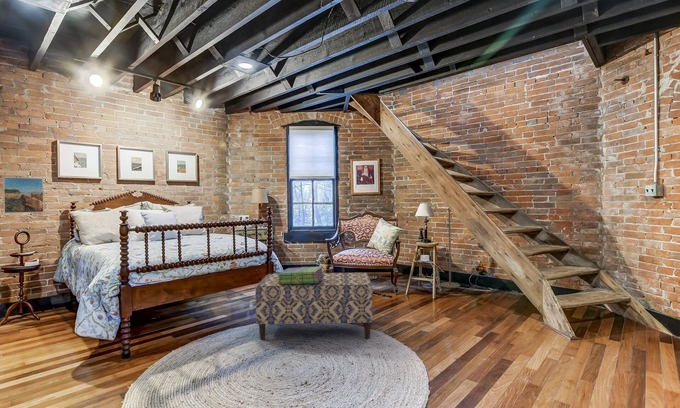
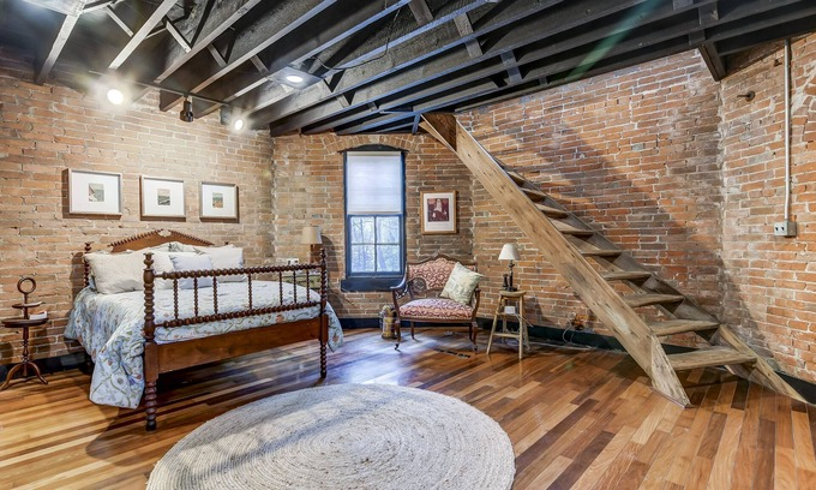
- floor lamp (449, 232)
- bench (316, 304)
- stack of books (301, 276)
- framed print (24, 195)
